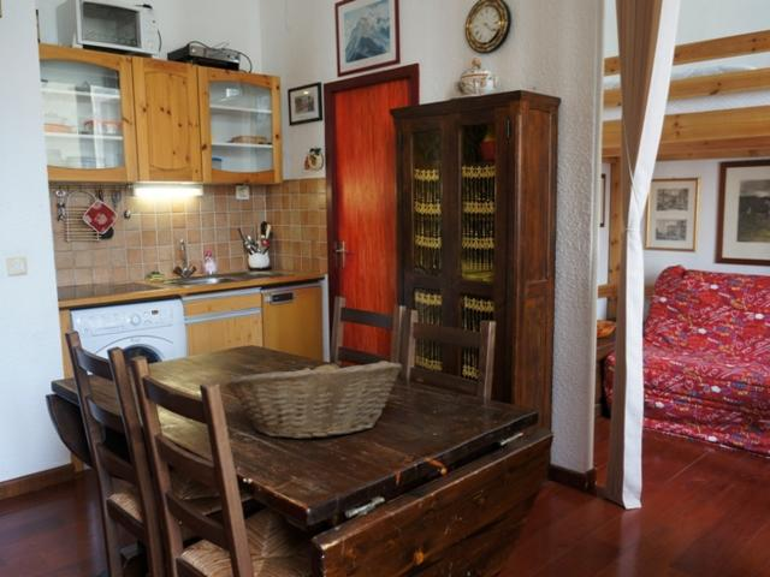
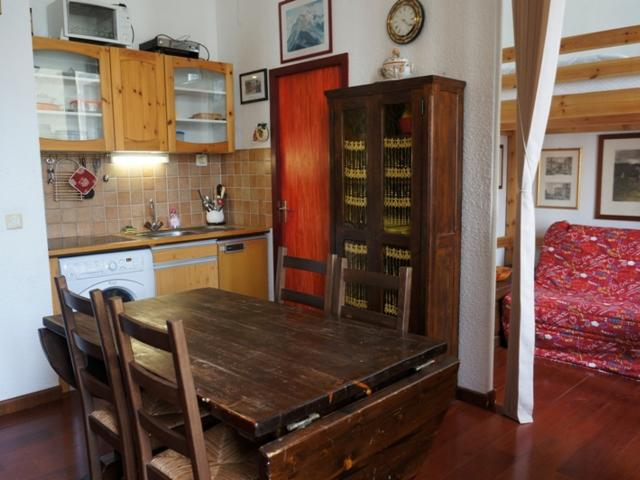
- fruit basket (315, 389)
